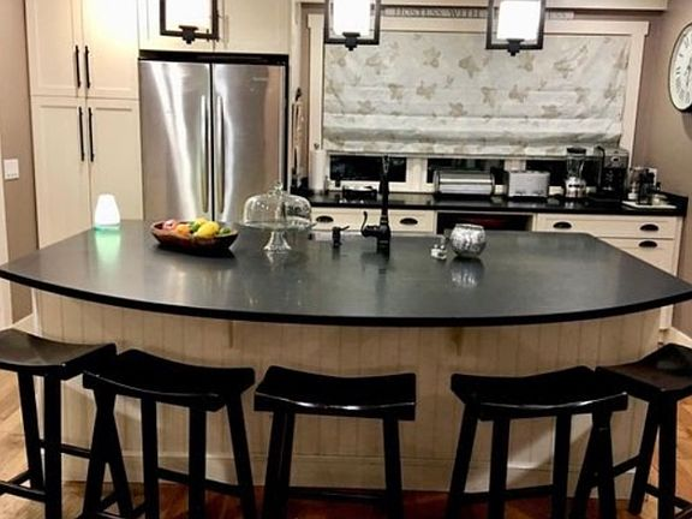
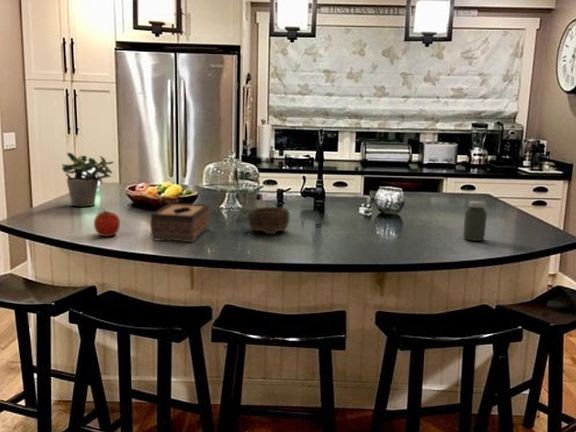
+ apple (107, 222)
+ potted plant (87, 178)
+ tissue box (181, 221)
+ bowl (268, 218)
+ jar (475, 220)
